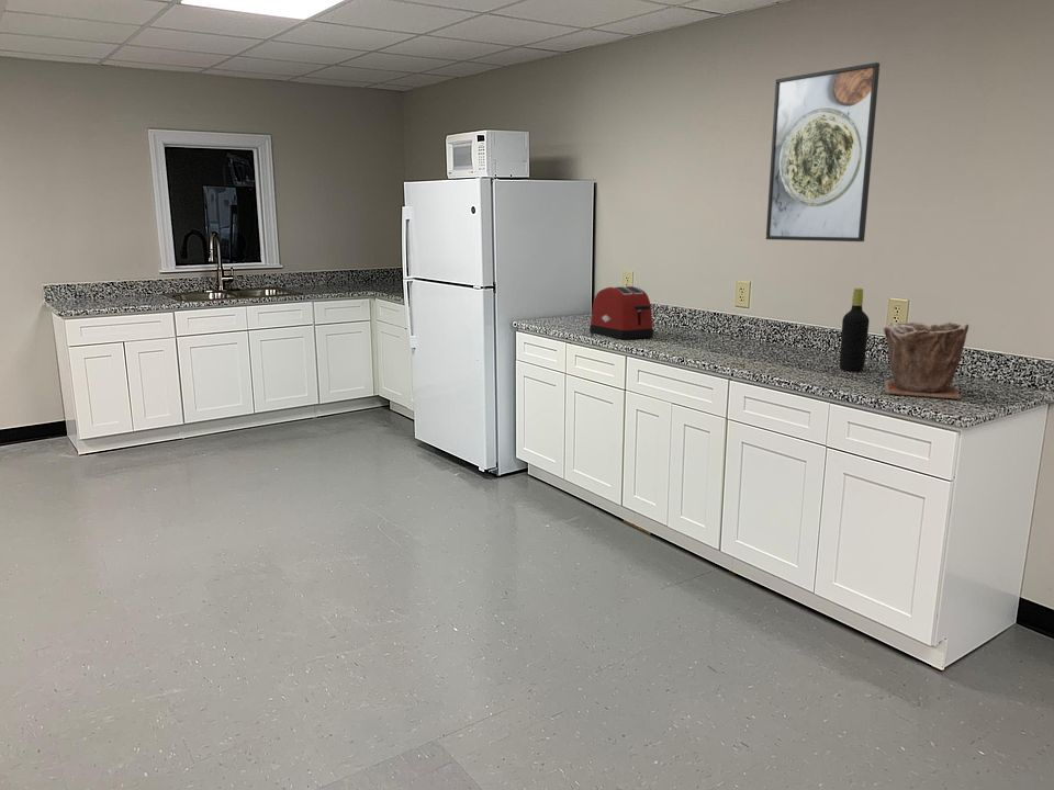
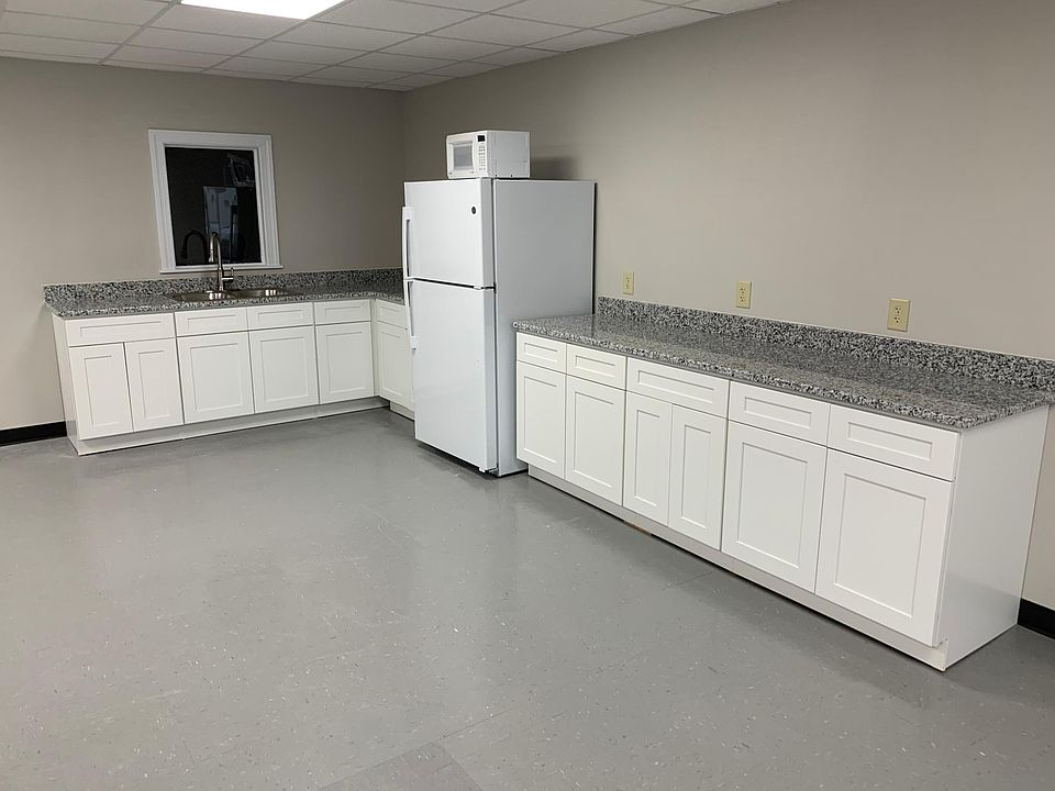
- bottle (854, 329)
- plant pot (923, 356)
- toaster (623, 311)
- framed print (818, 157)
